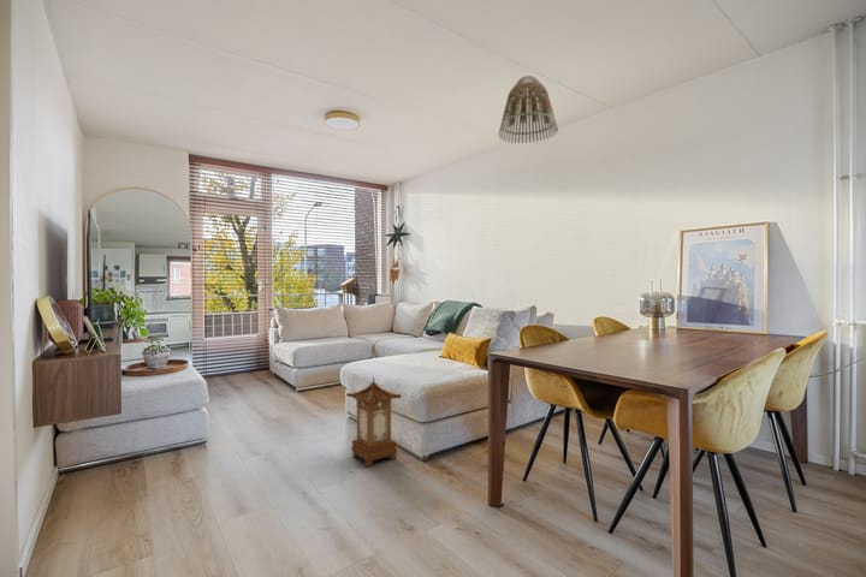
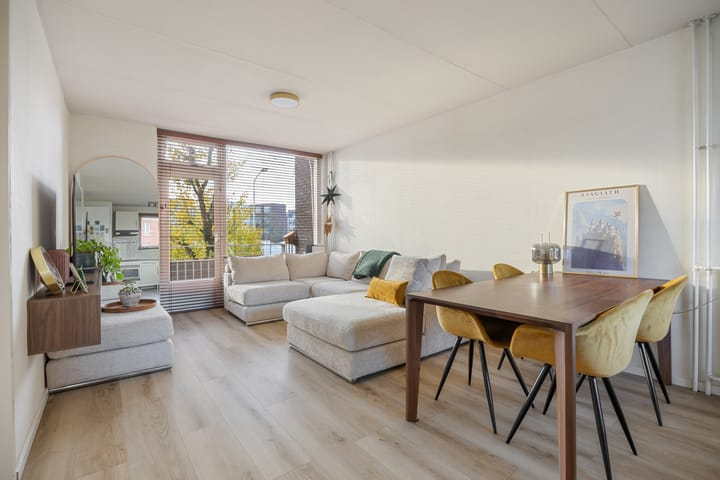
- lamp shade (528, 106)
- lantern (373, 417)
